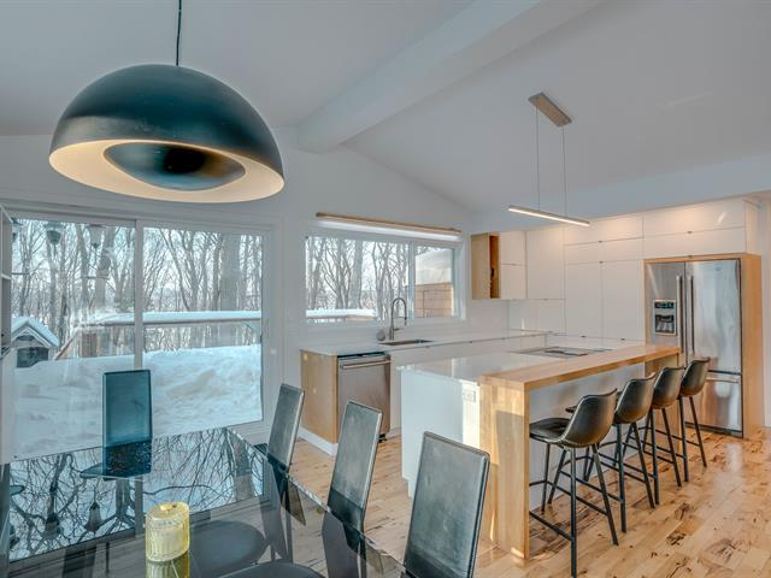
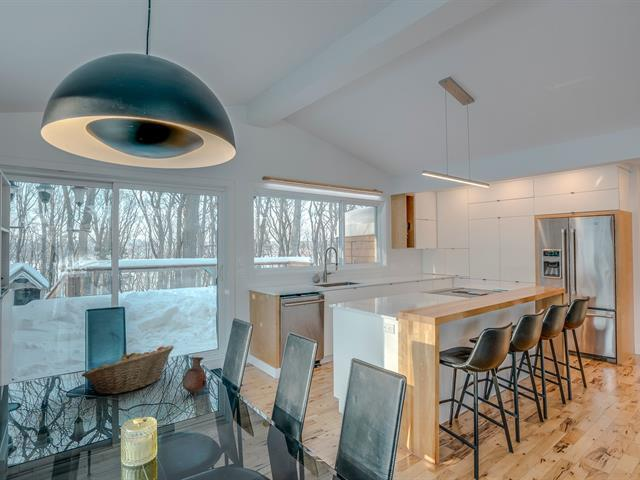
+ vase (194, 375)
+ fruit basket (131, 366)
